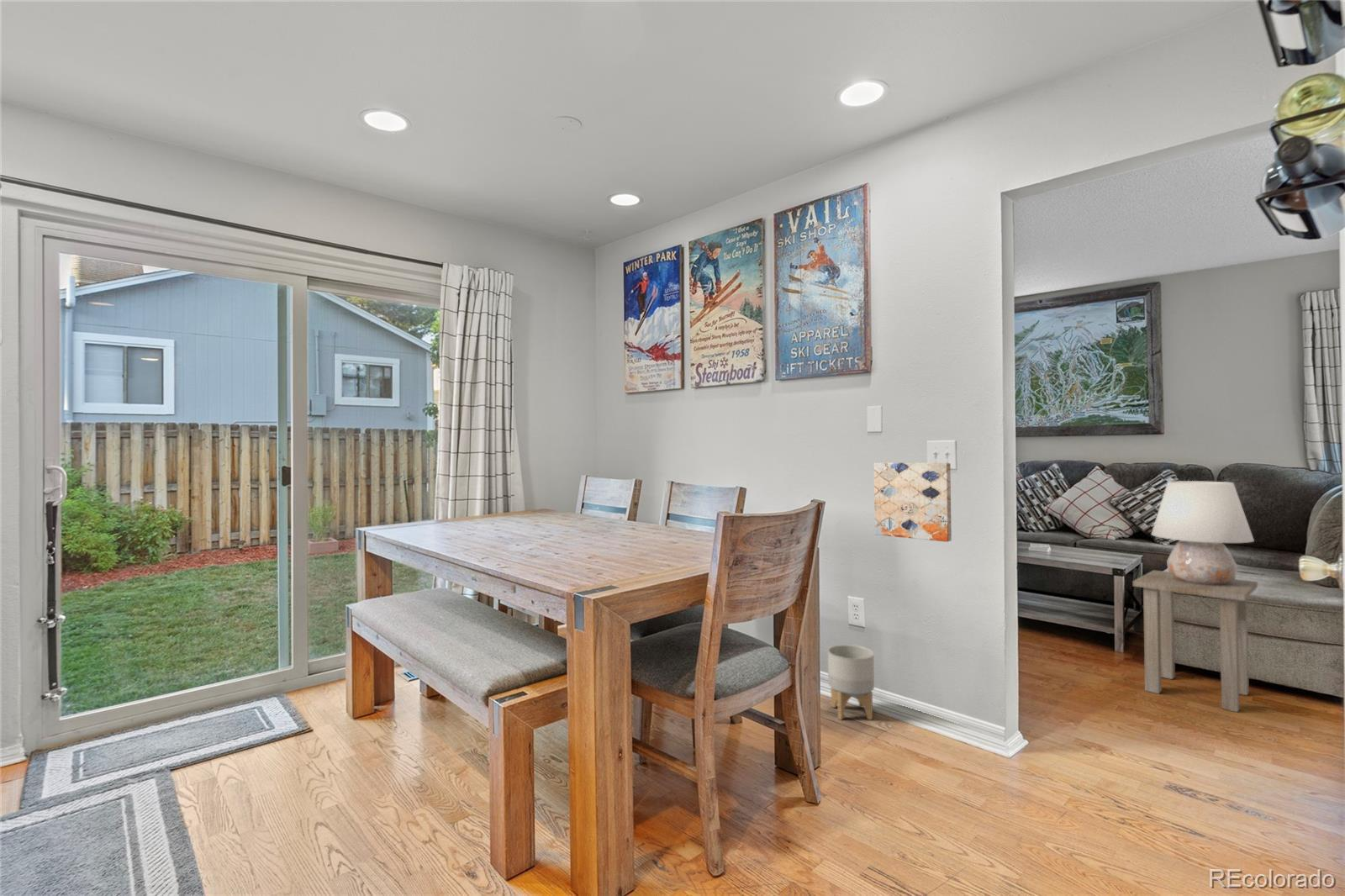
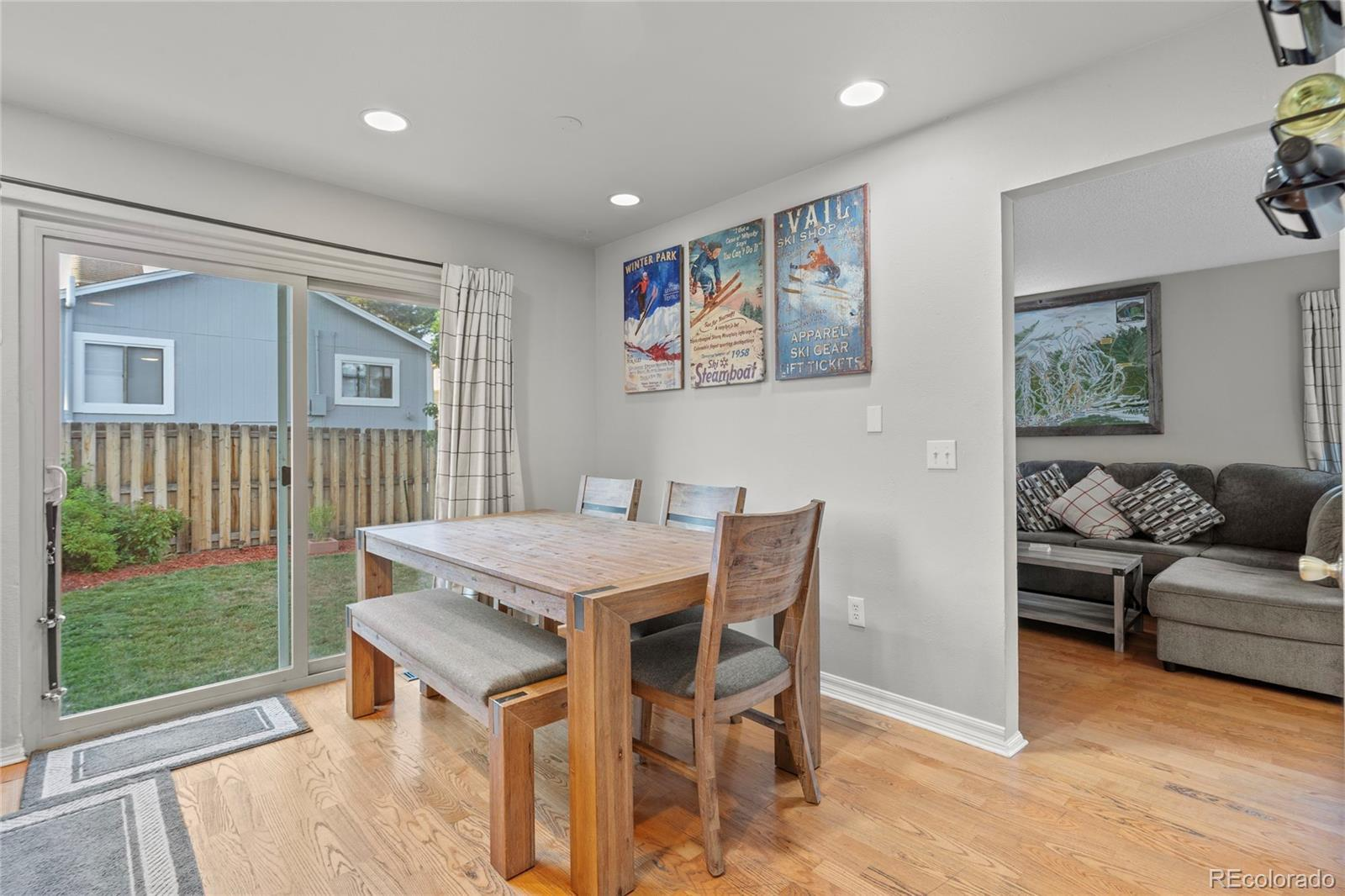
- table lamp (1200, 531)
- side table (1174, 636)
- planter (851, 682)
- wall art (911, 500)
